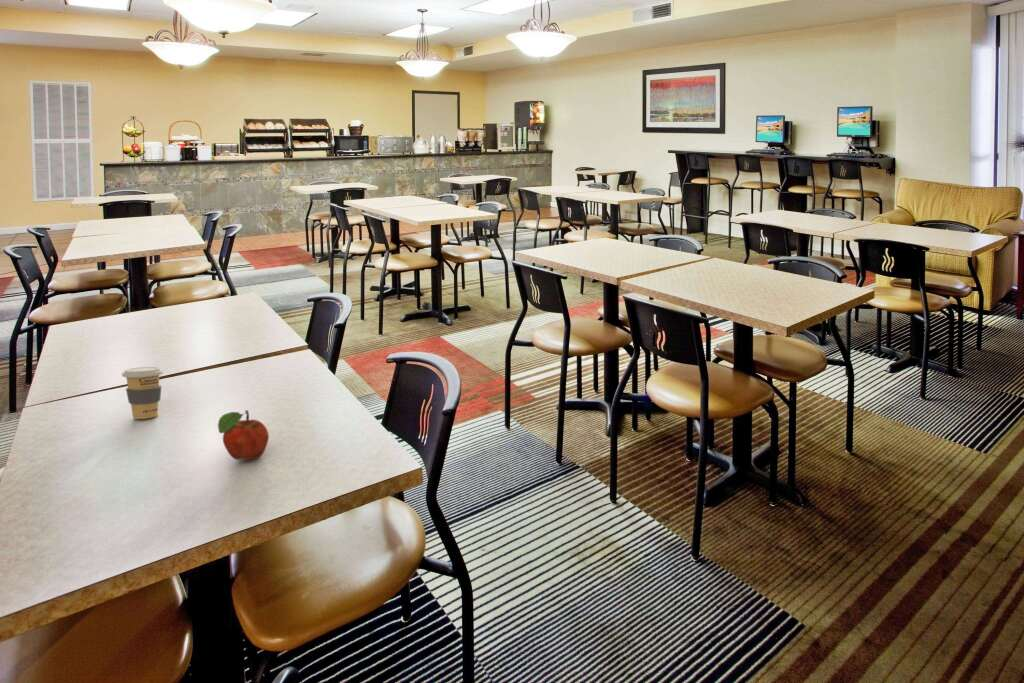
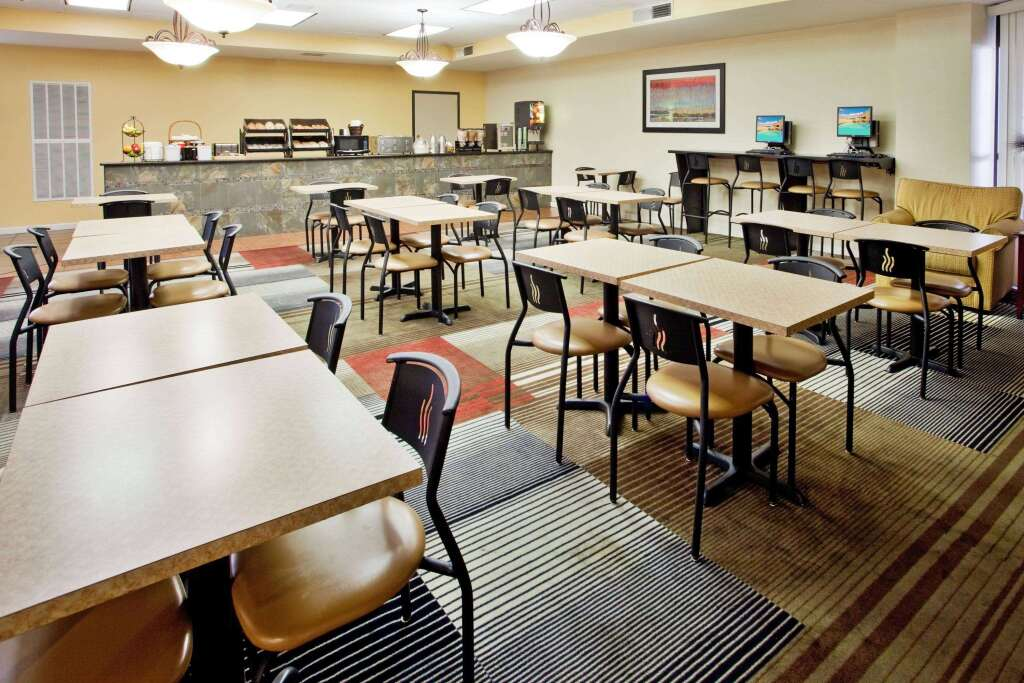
- fruit (243, 435)
- coffee cup (143, 392)
